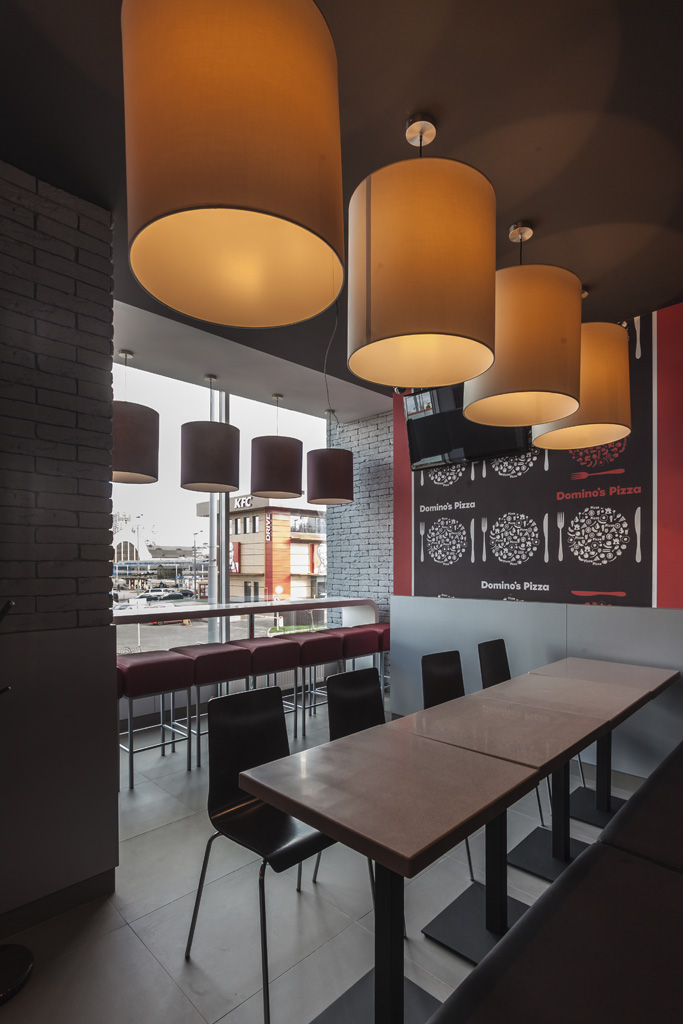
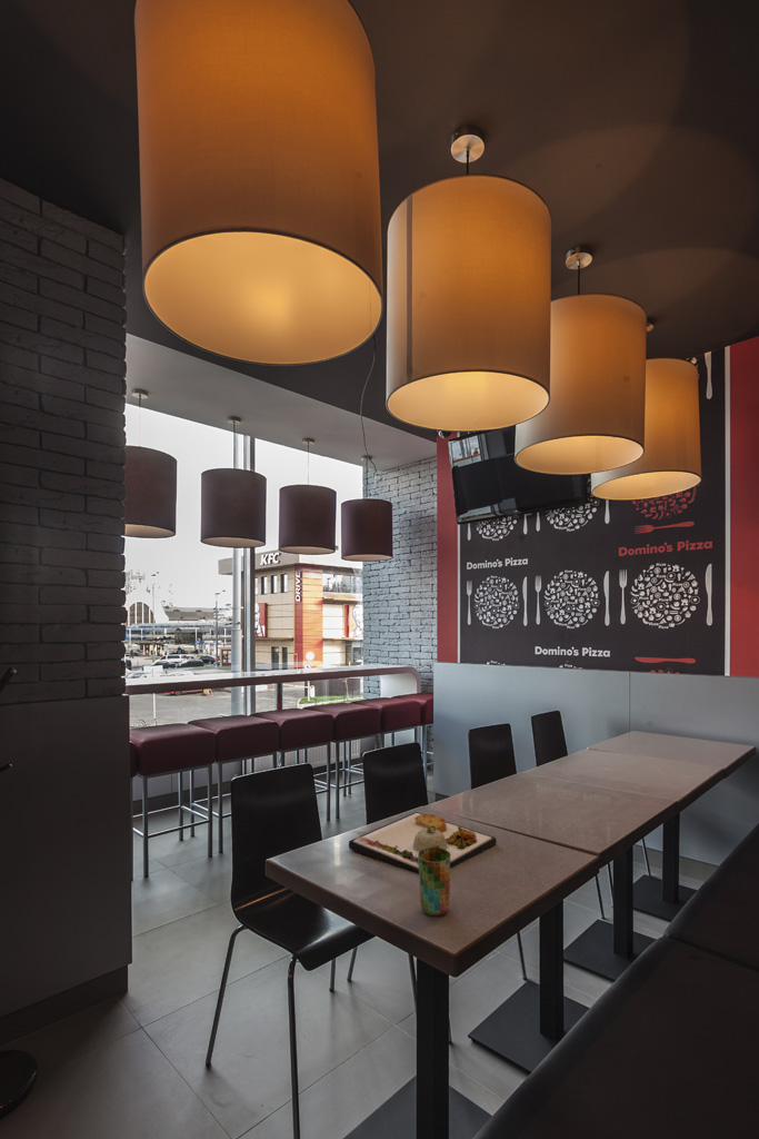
+ cup (435, 882)
+ dinner plate (422, 834)
